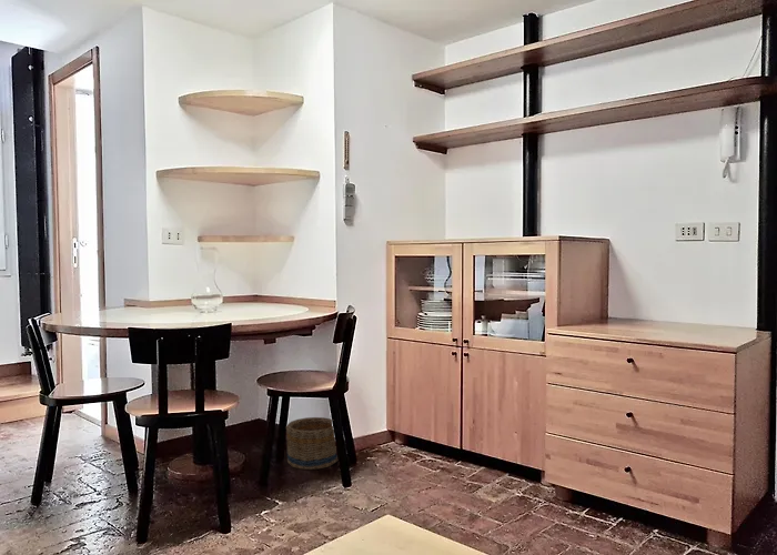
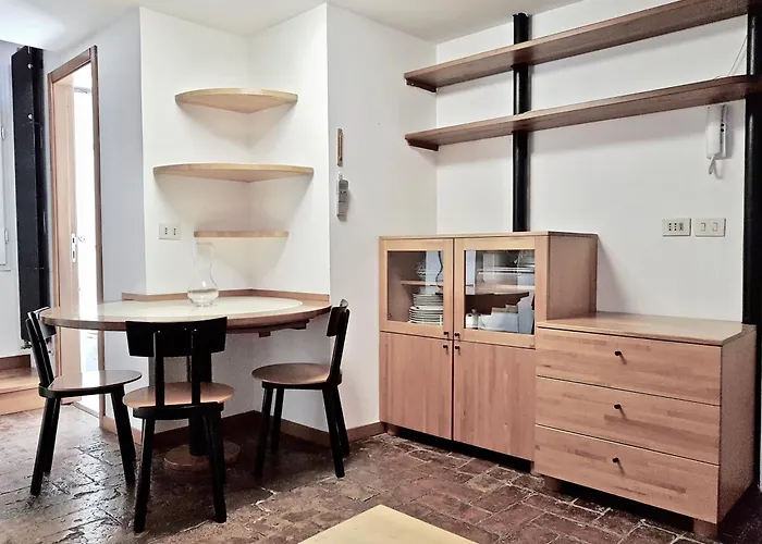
- basket (312, 442)
